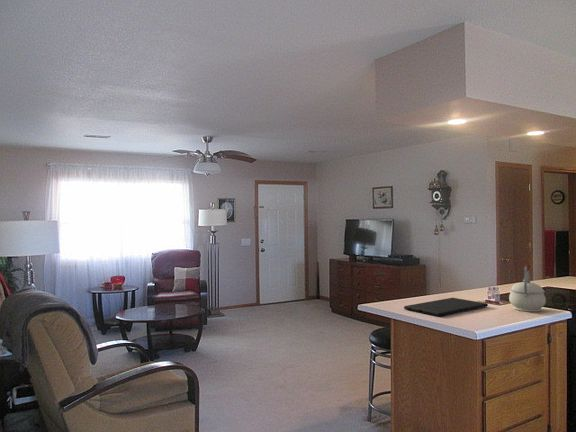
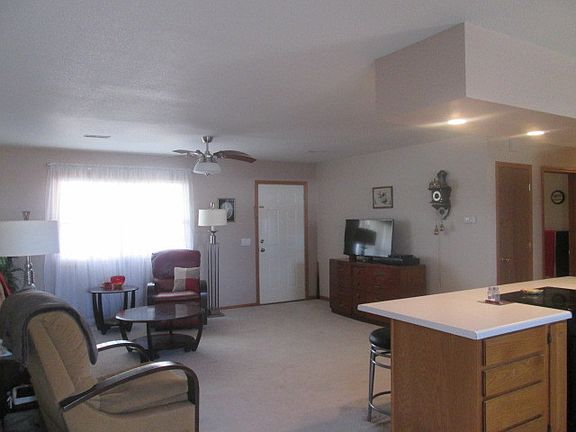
- cutting board (446, 306)
- kettle (527, 287)
